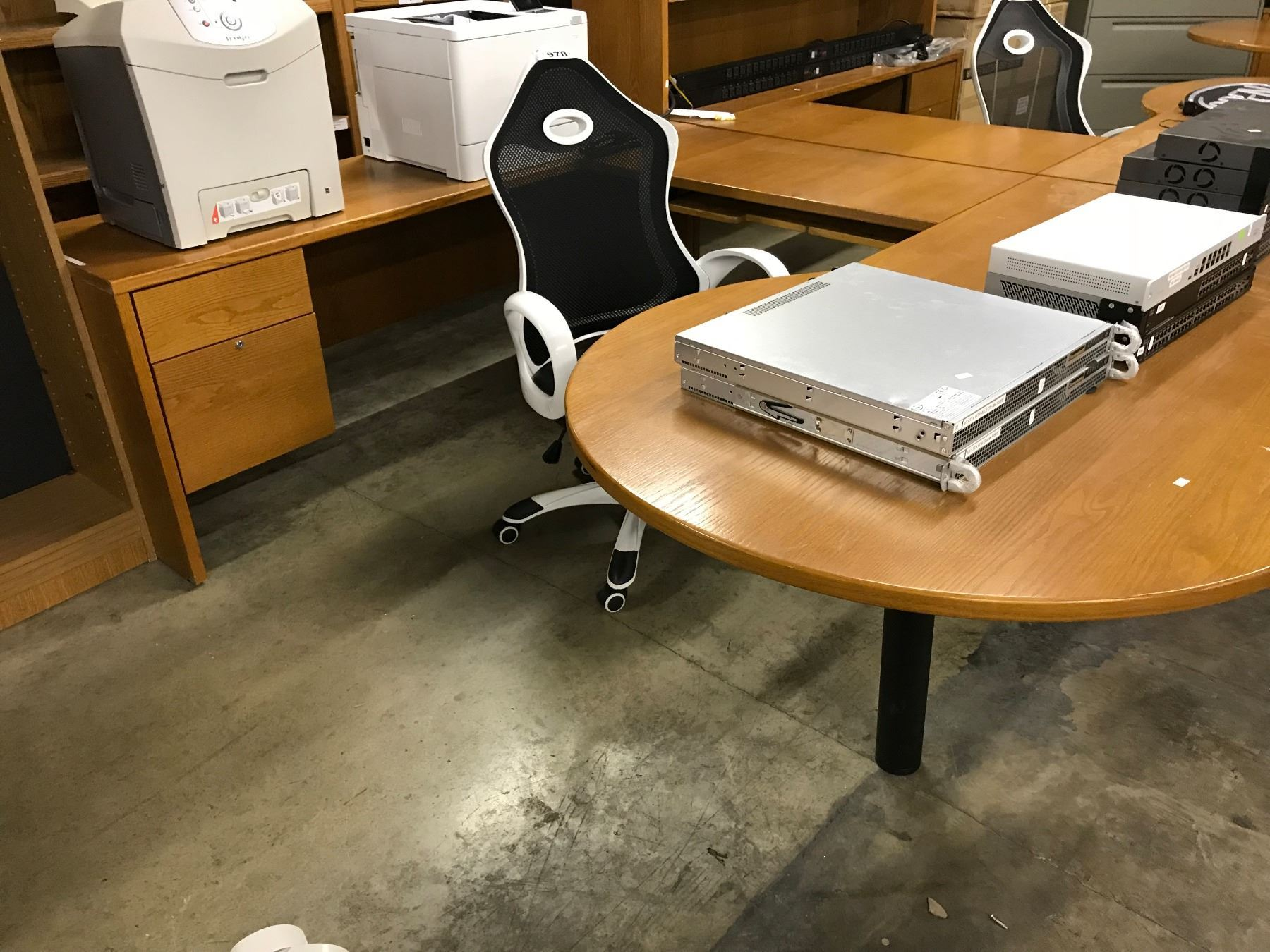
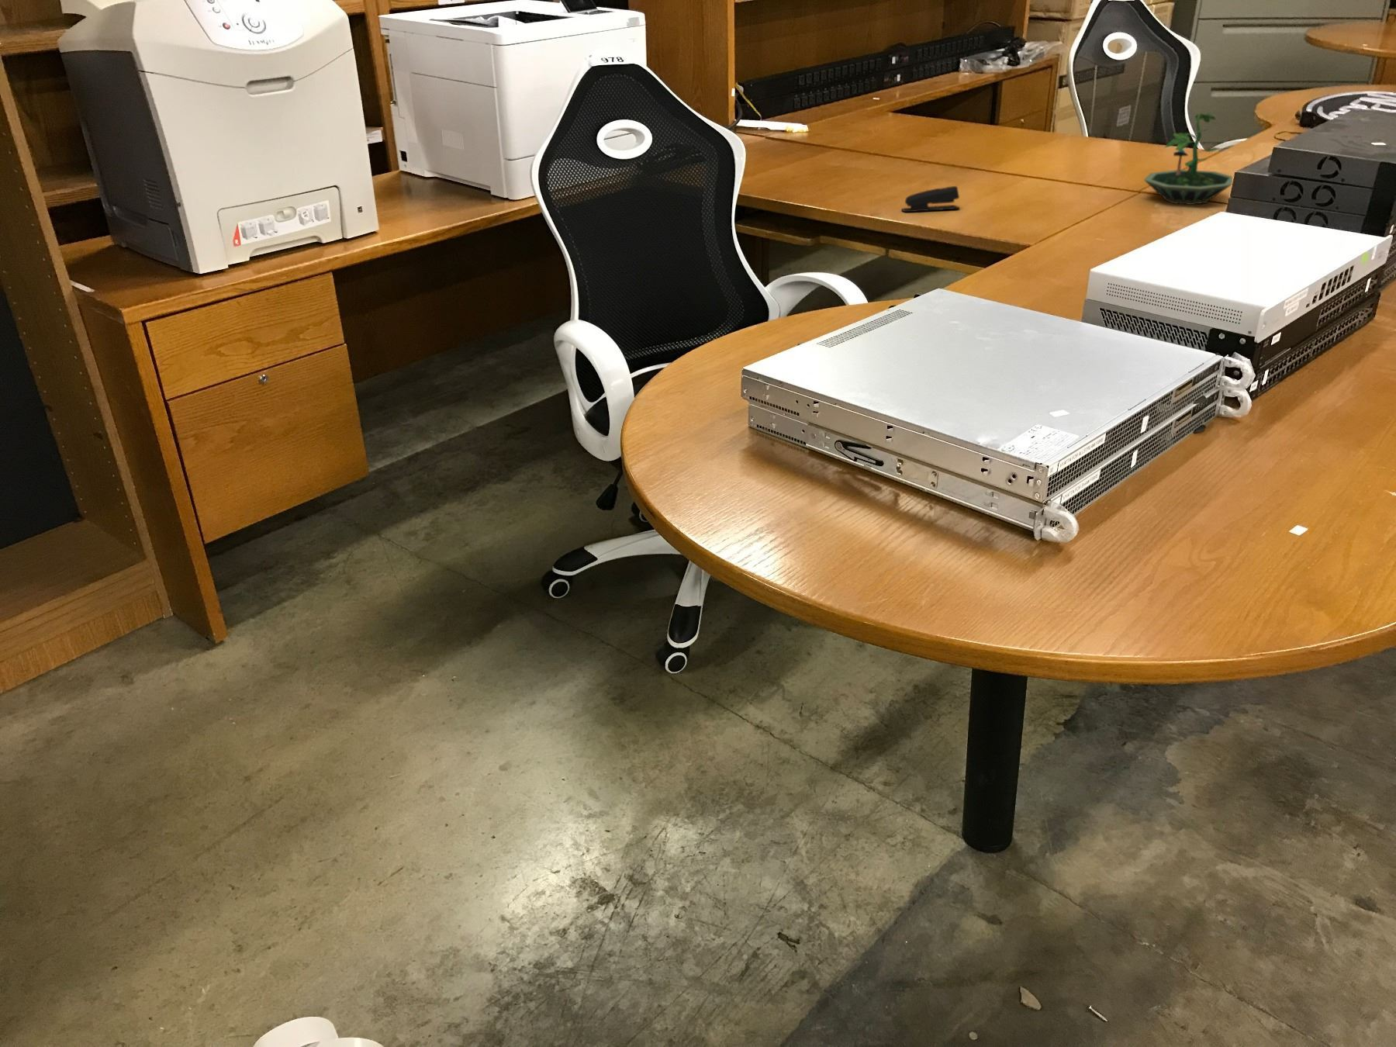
+ terrarium (1197, 129)
+ stapler (931, 199)
